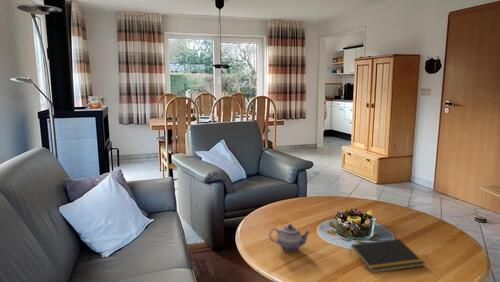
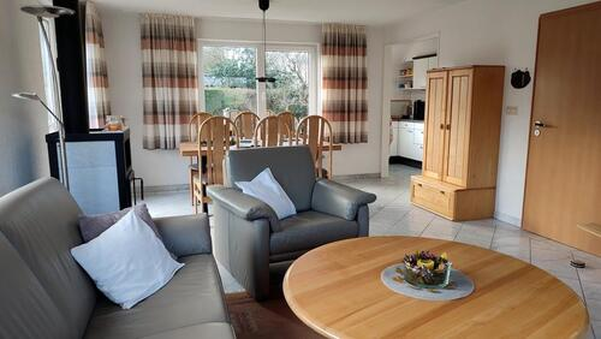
- notepad (386, 254)
- teapot (289, 236)
